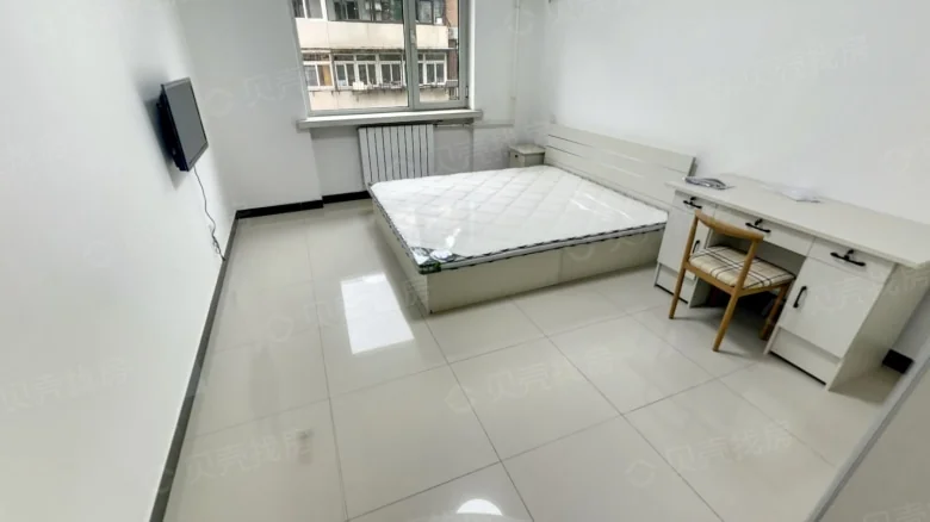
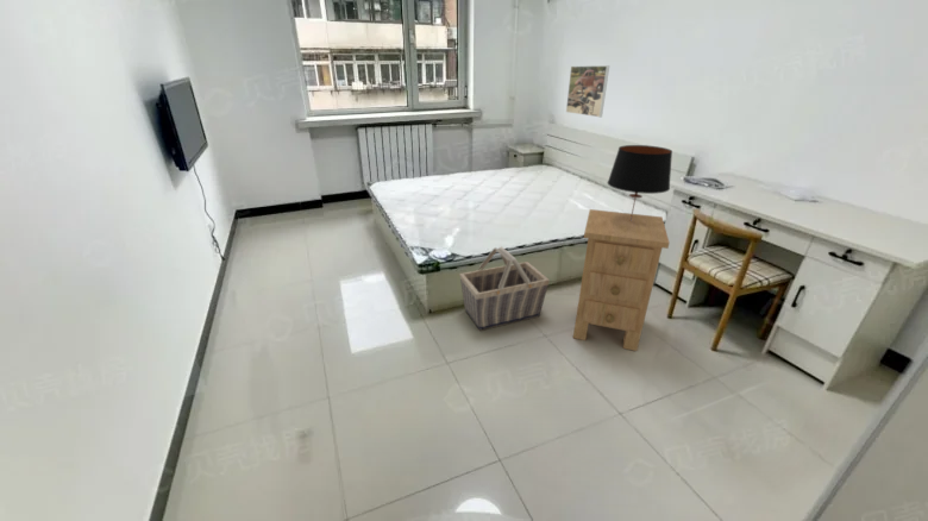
+ basket (503, 284)
+ table lamp (637, 186)
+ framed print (585, 90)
+ nightstand (614, 281)
